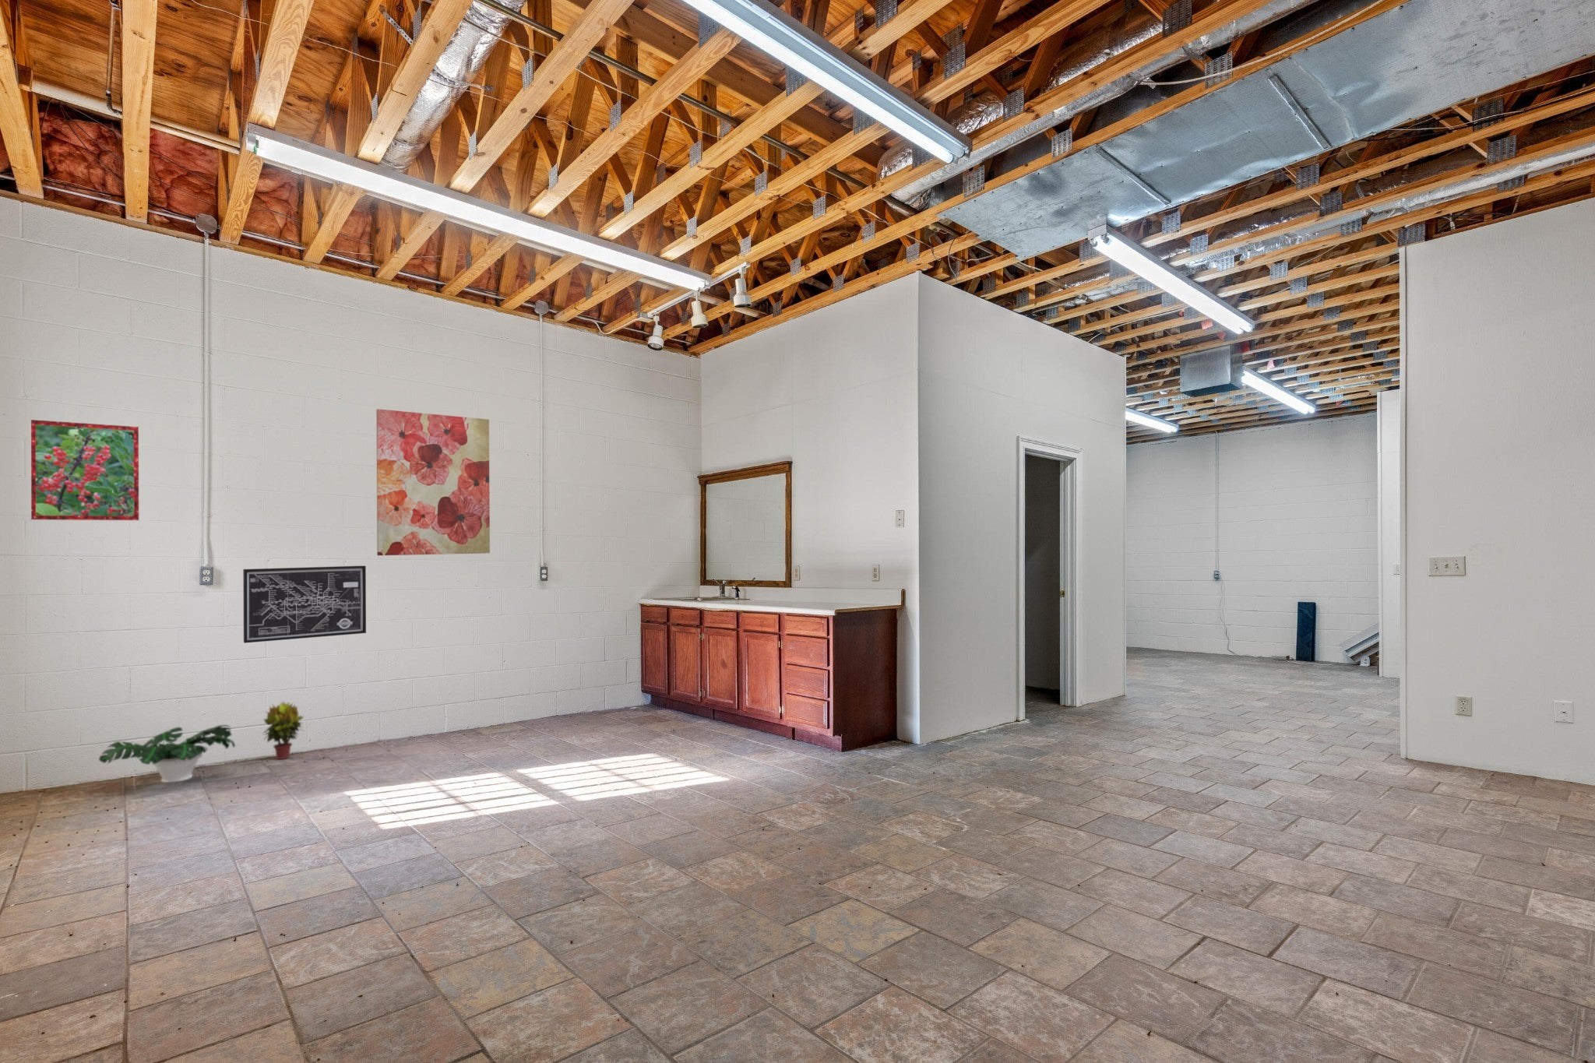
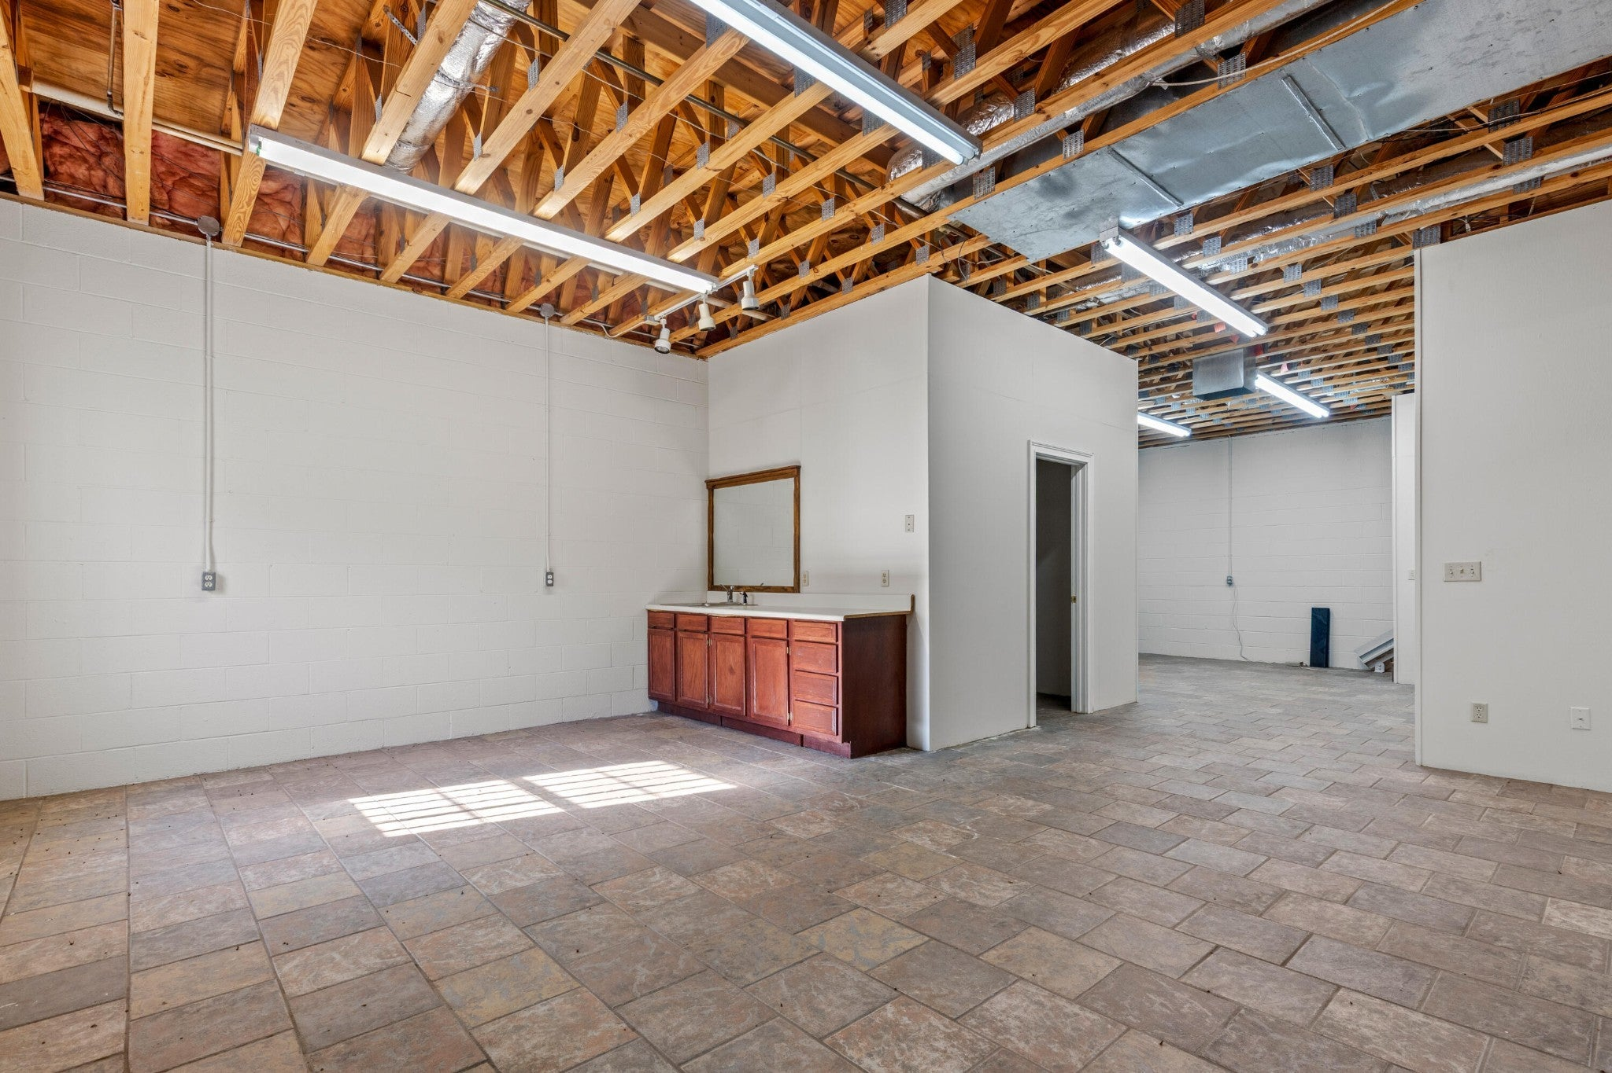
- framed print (87, 471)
- potted plant (170, 758)
- wall art (307, 601)
- wall art (435, 484)
- potted plant (283, 730)
